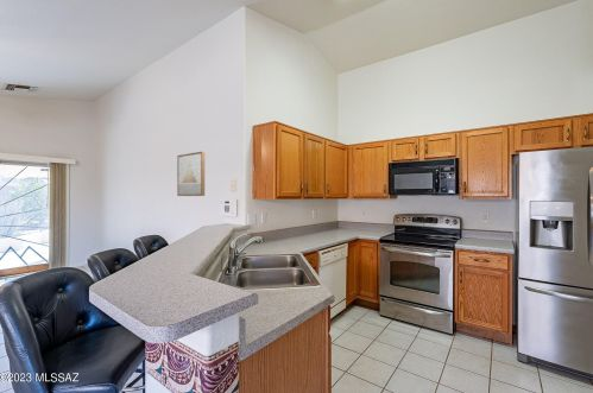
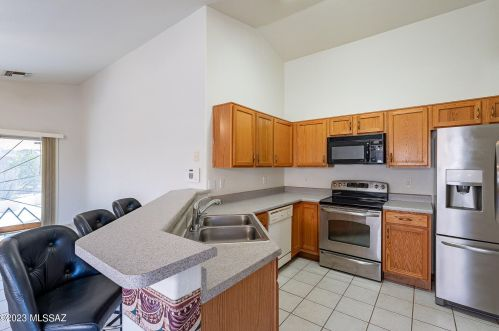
- wall art (190, 175)
